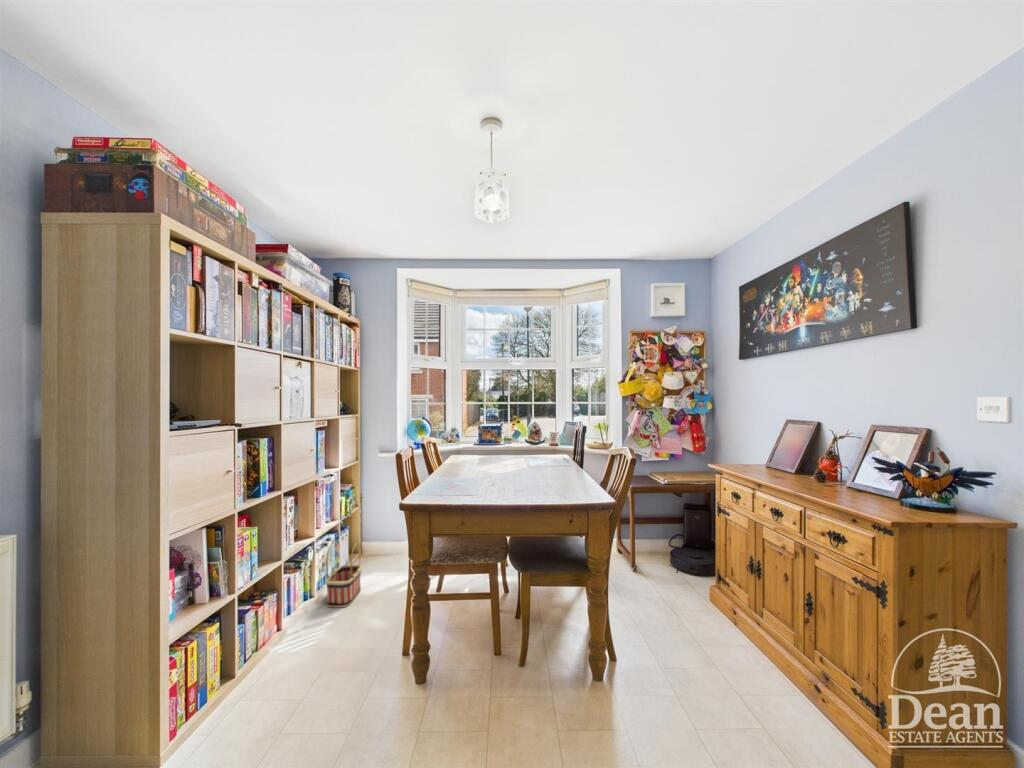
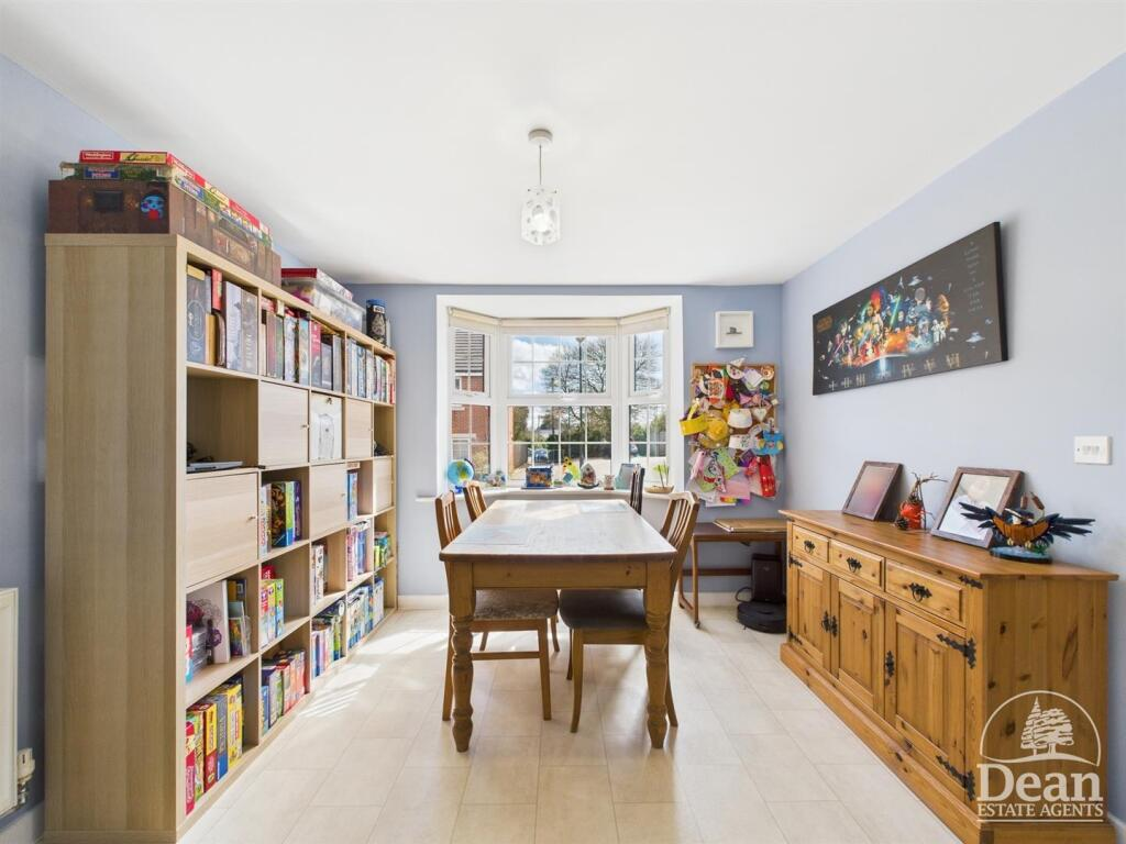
- basket (344, 570)
